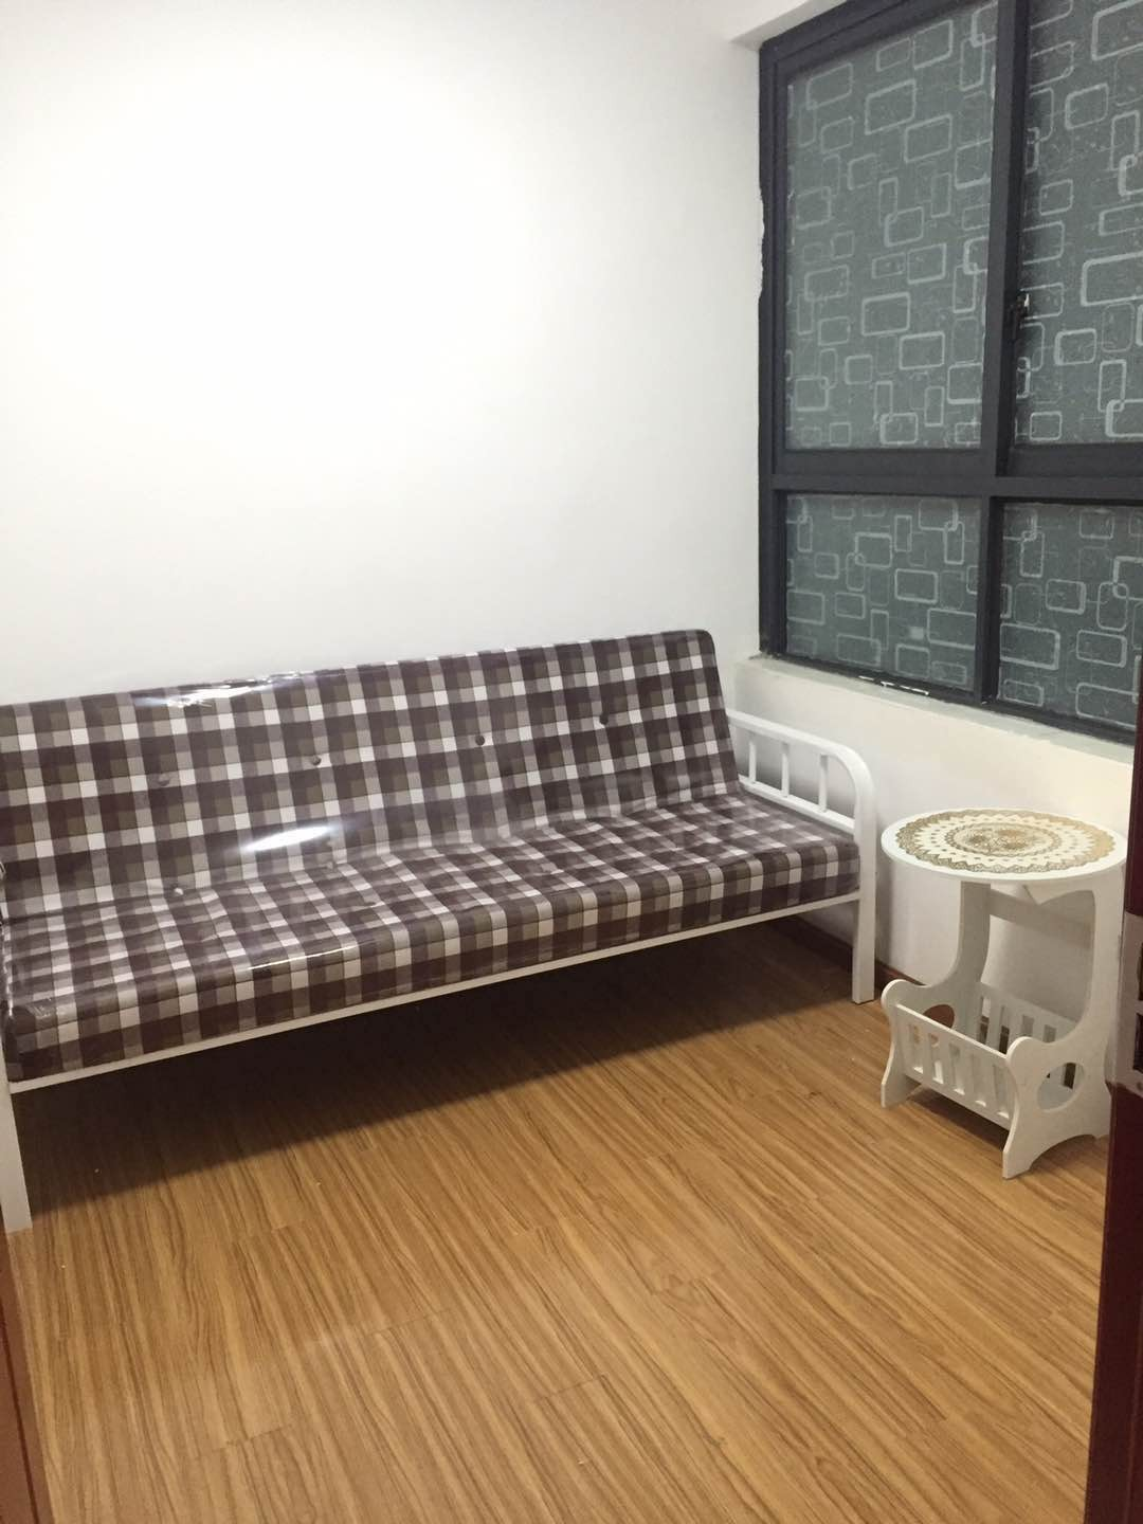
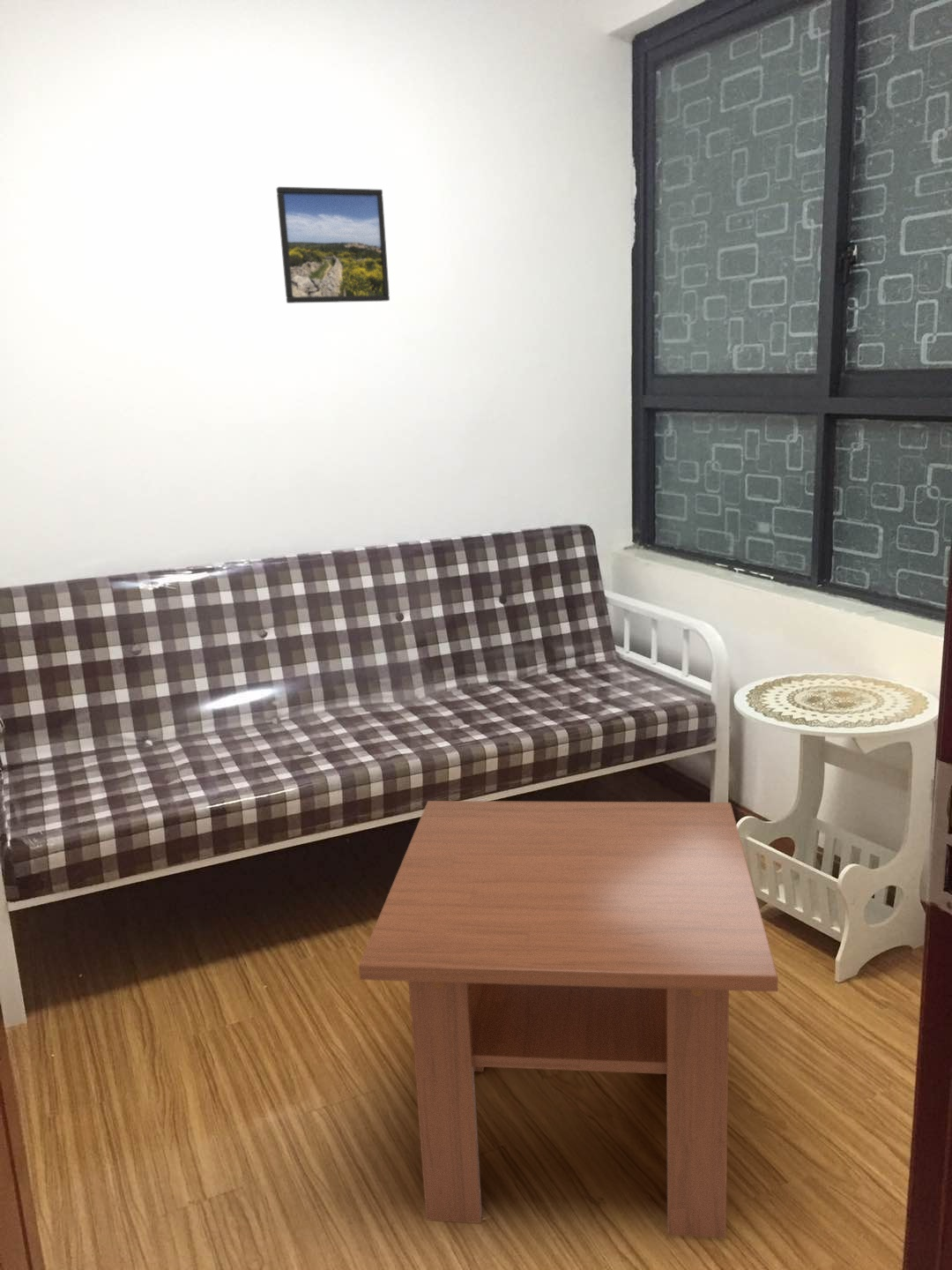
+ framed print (334, 245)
+ coffee table (574, 1002)
